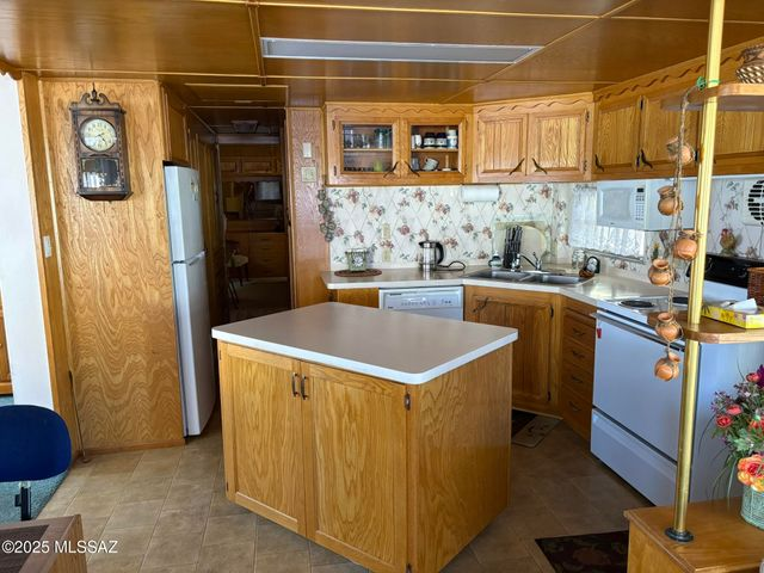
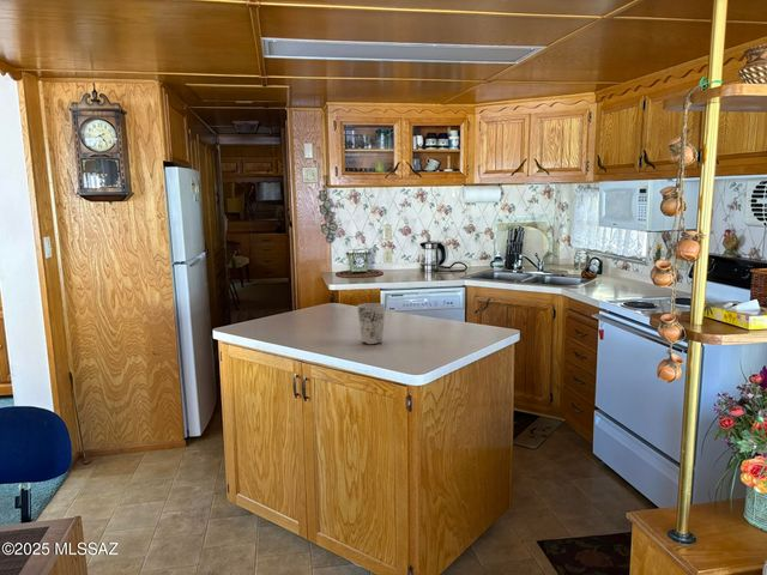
+ cup (372, 323)
